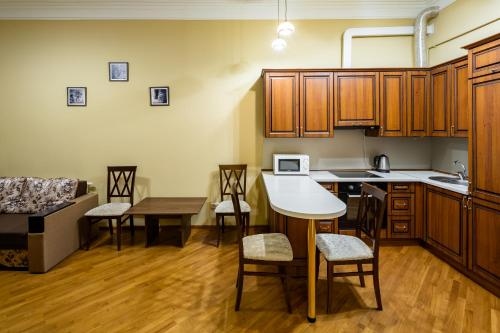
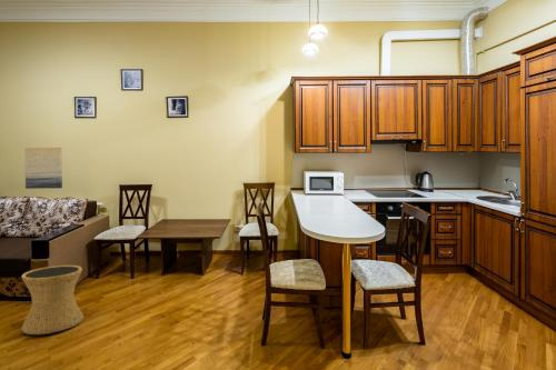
+ side table (53, 297)
+ wall art (43, 168)
